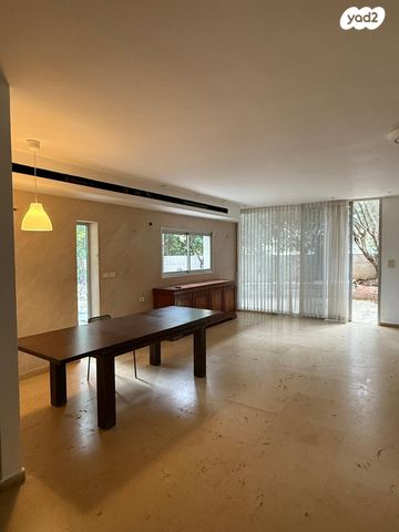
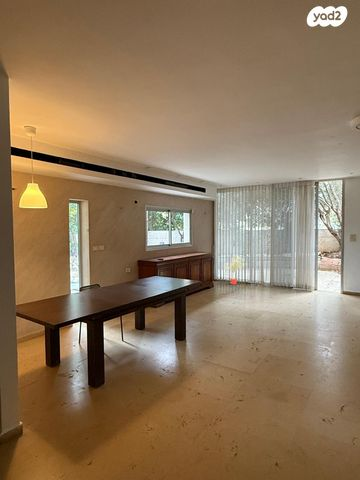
+ potted tree (234, 269)
